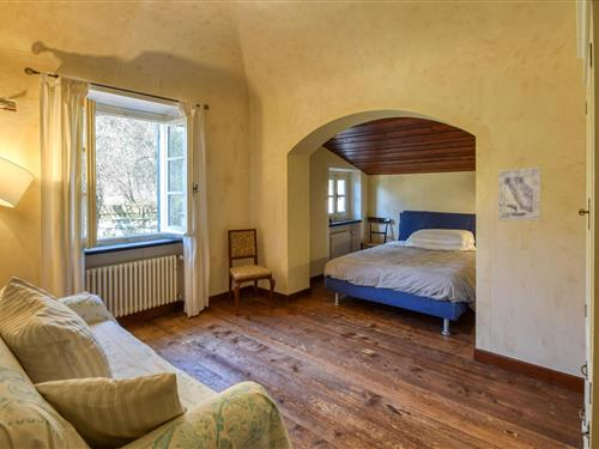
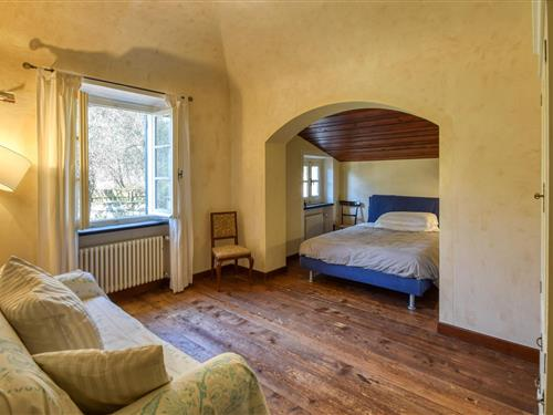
- wall art (519, 195)
